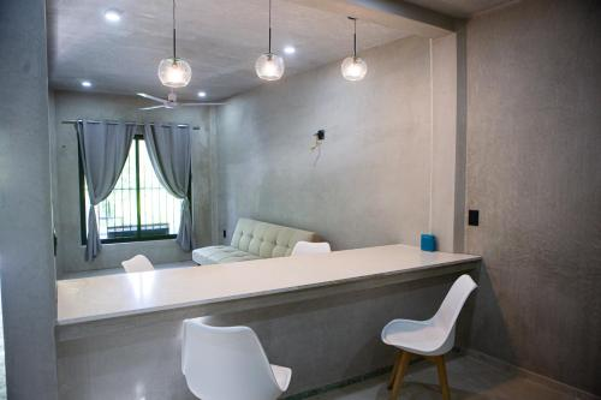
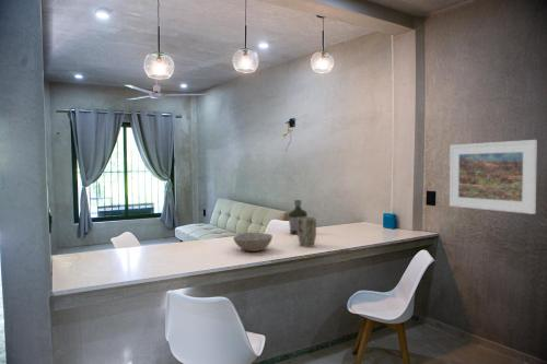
+ bottle (298, 216)
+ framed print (488, 176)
+ bowl (253, 243)
+ plant pot (306, 232)
